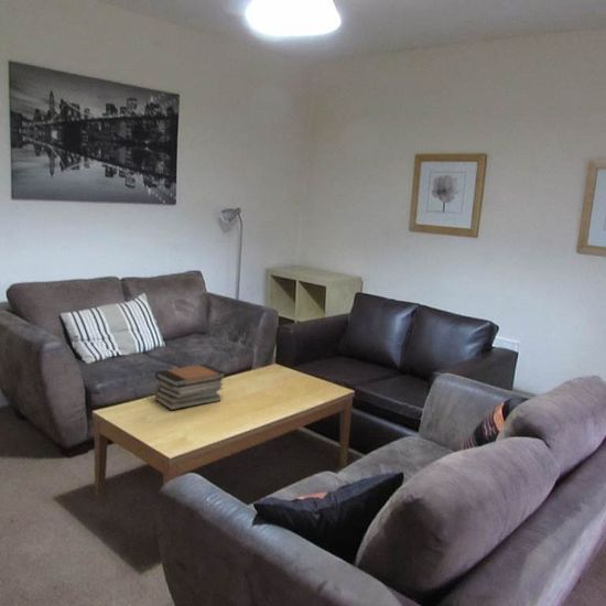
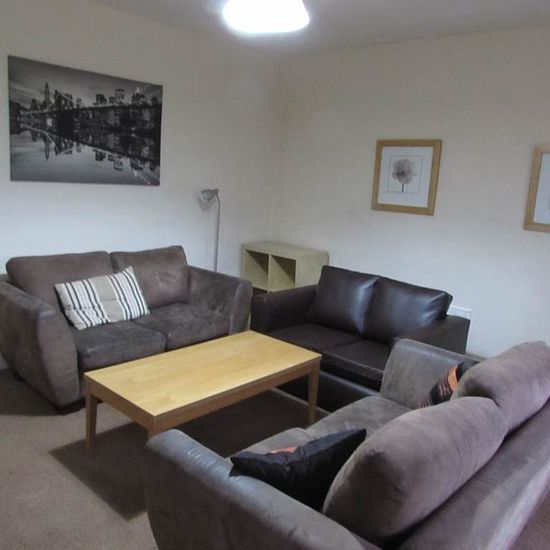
- book stack (190, 386)
